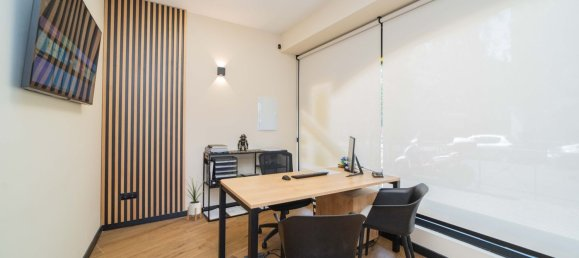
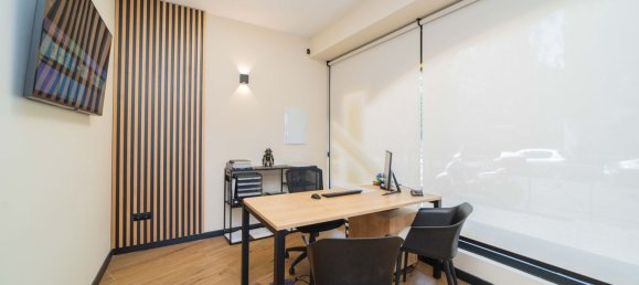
- house plant (194, 196)
